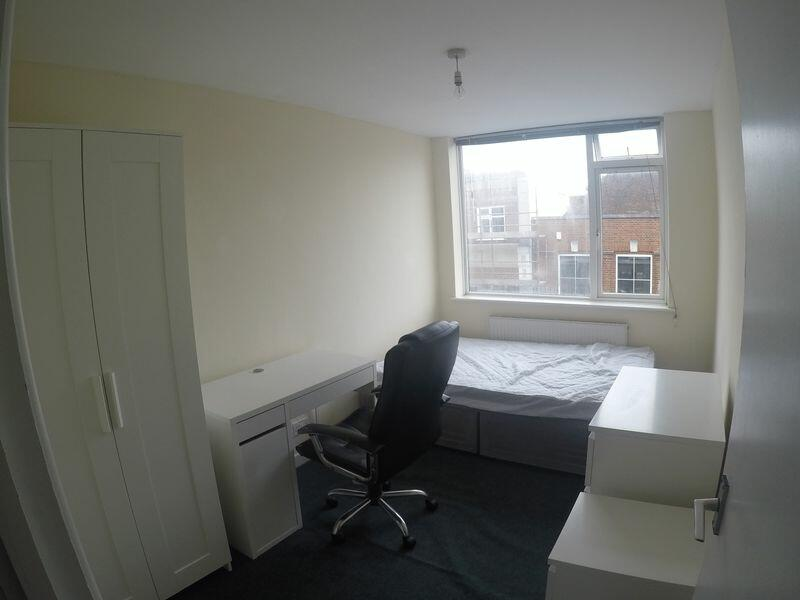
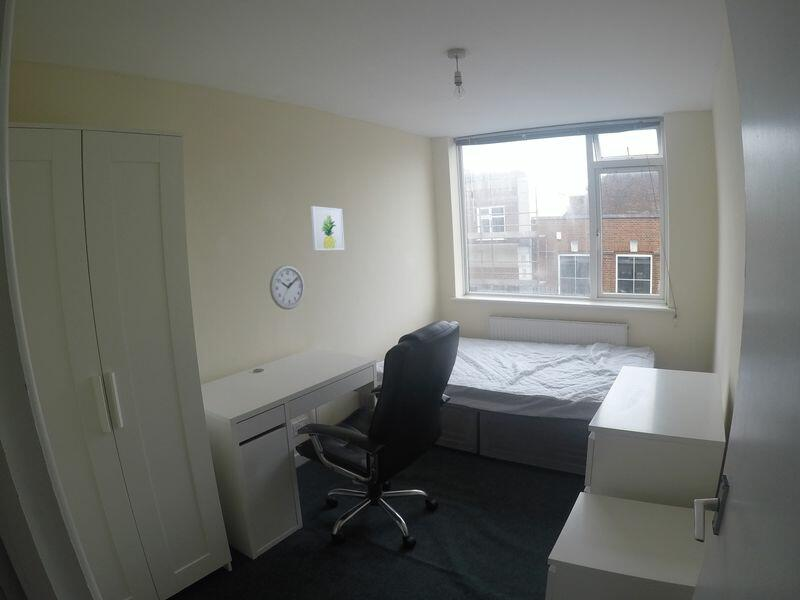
+ wall art (328, 229)
+ wall clock (288, 287)
